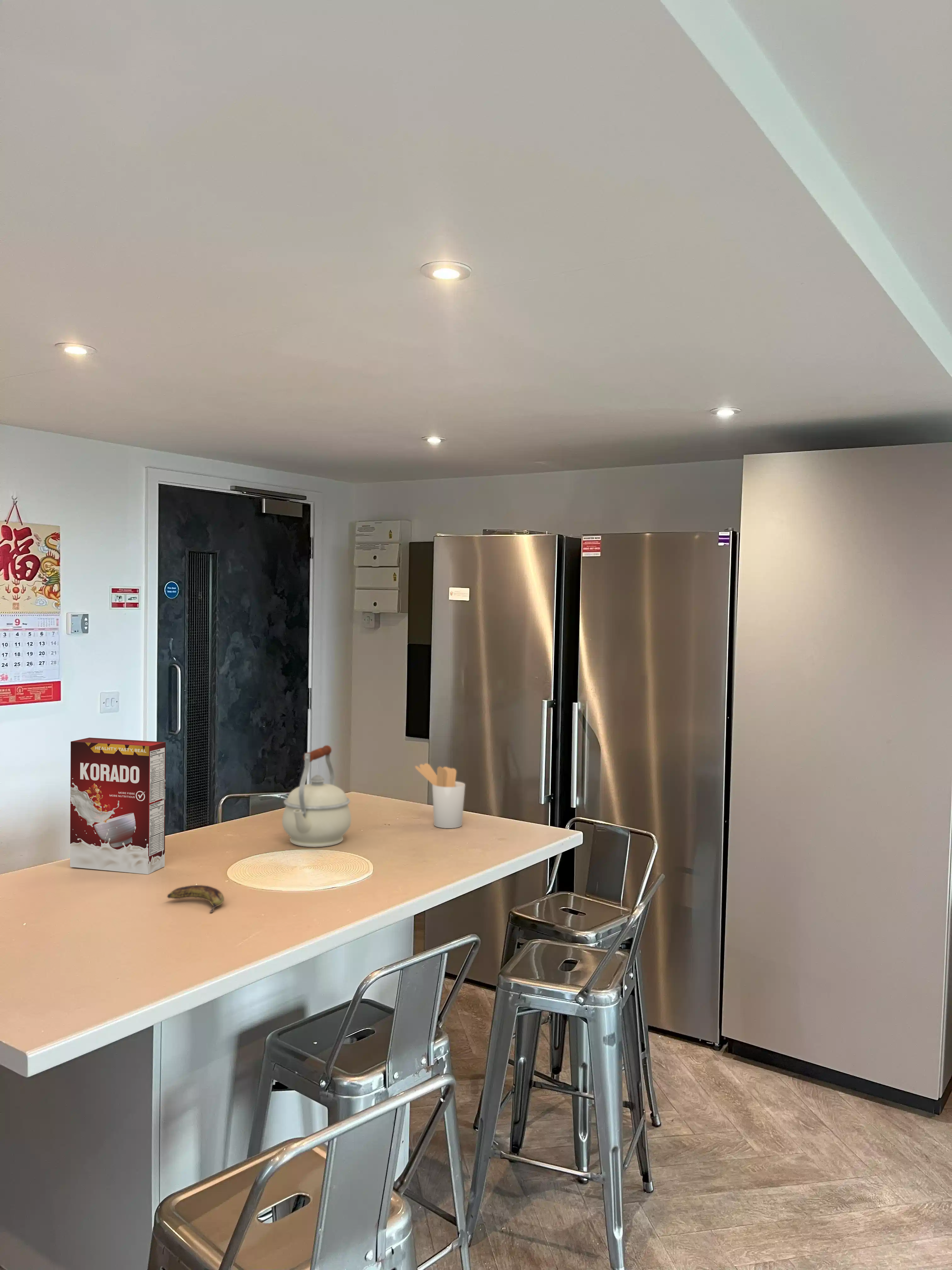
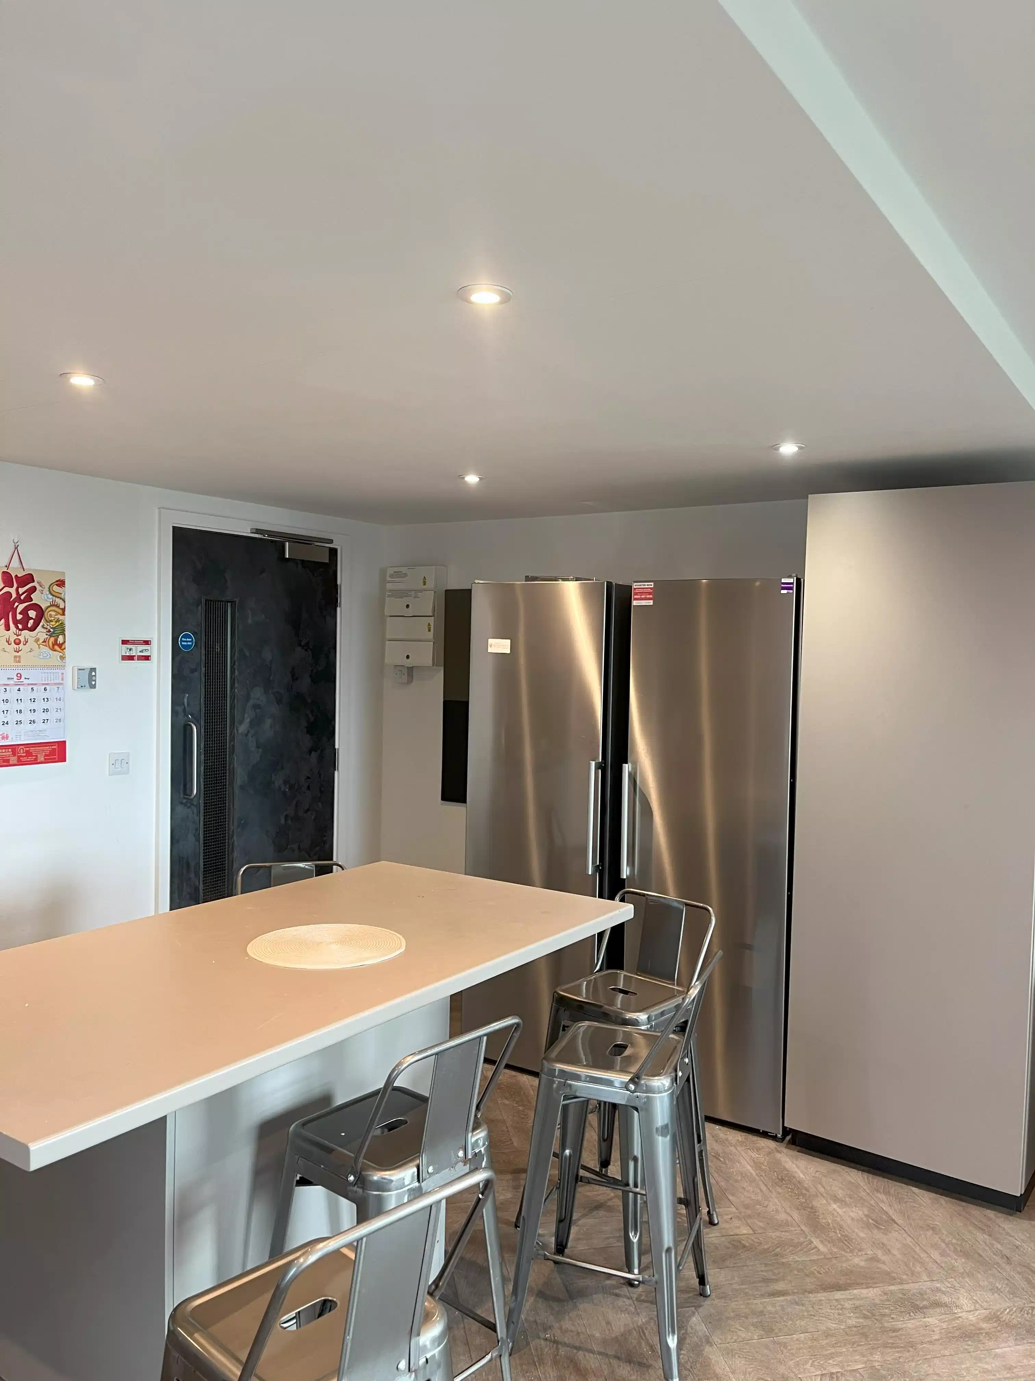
- utensil holder (440, 794)
- banana (197, 896)
- kettle (315, 796)
- cereal box (118, 804)
